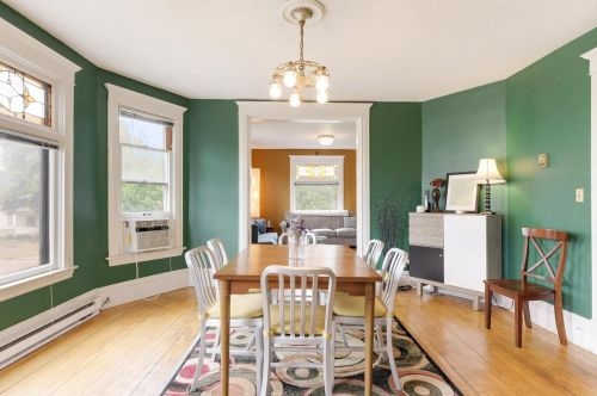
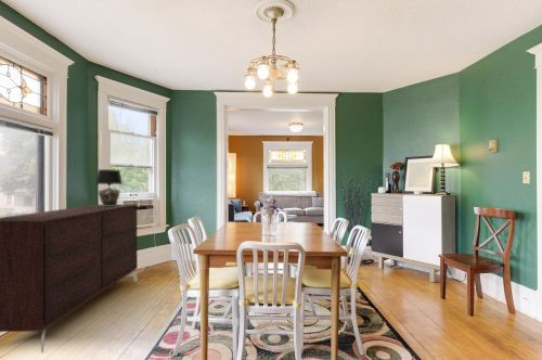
+ table lamp (108, 188)
+ sideboard (77, 258)
